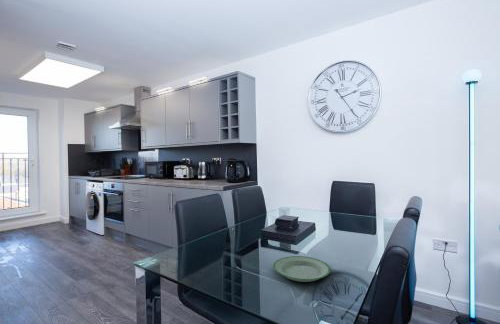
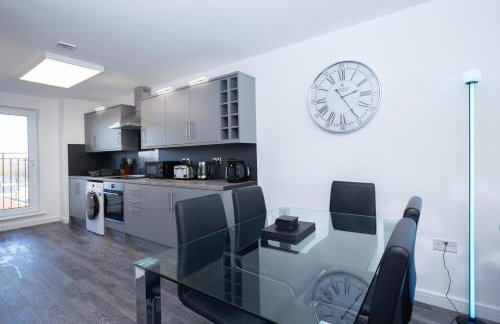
- plate (301, 269)
